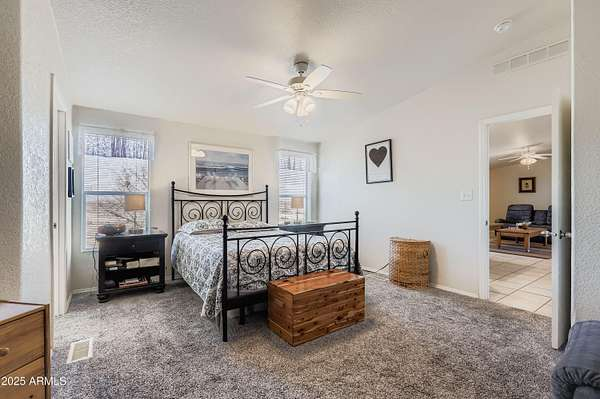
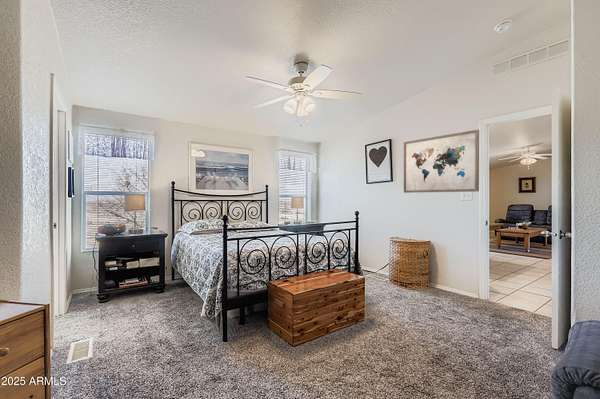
+ wall art (437, 164)
